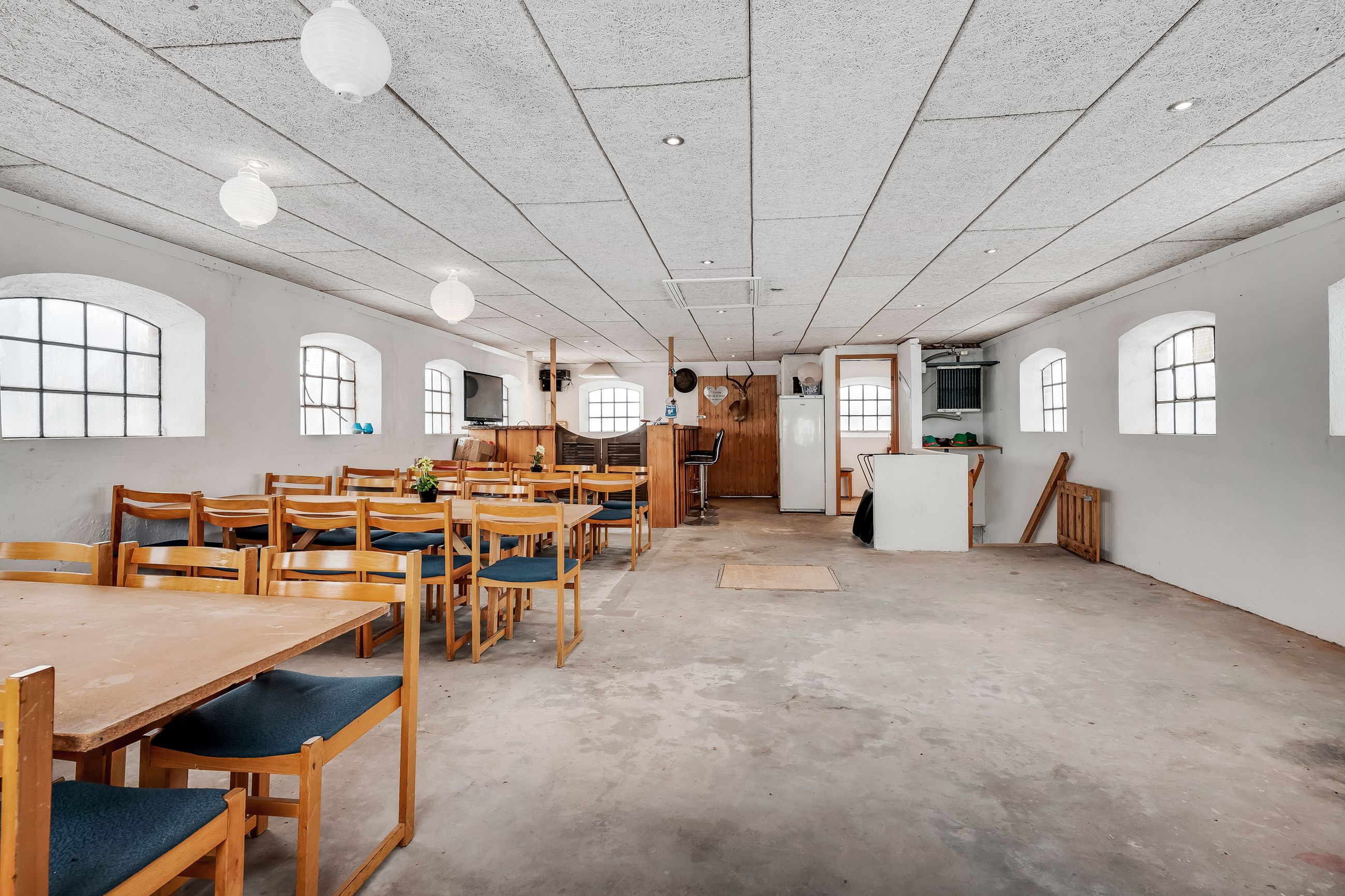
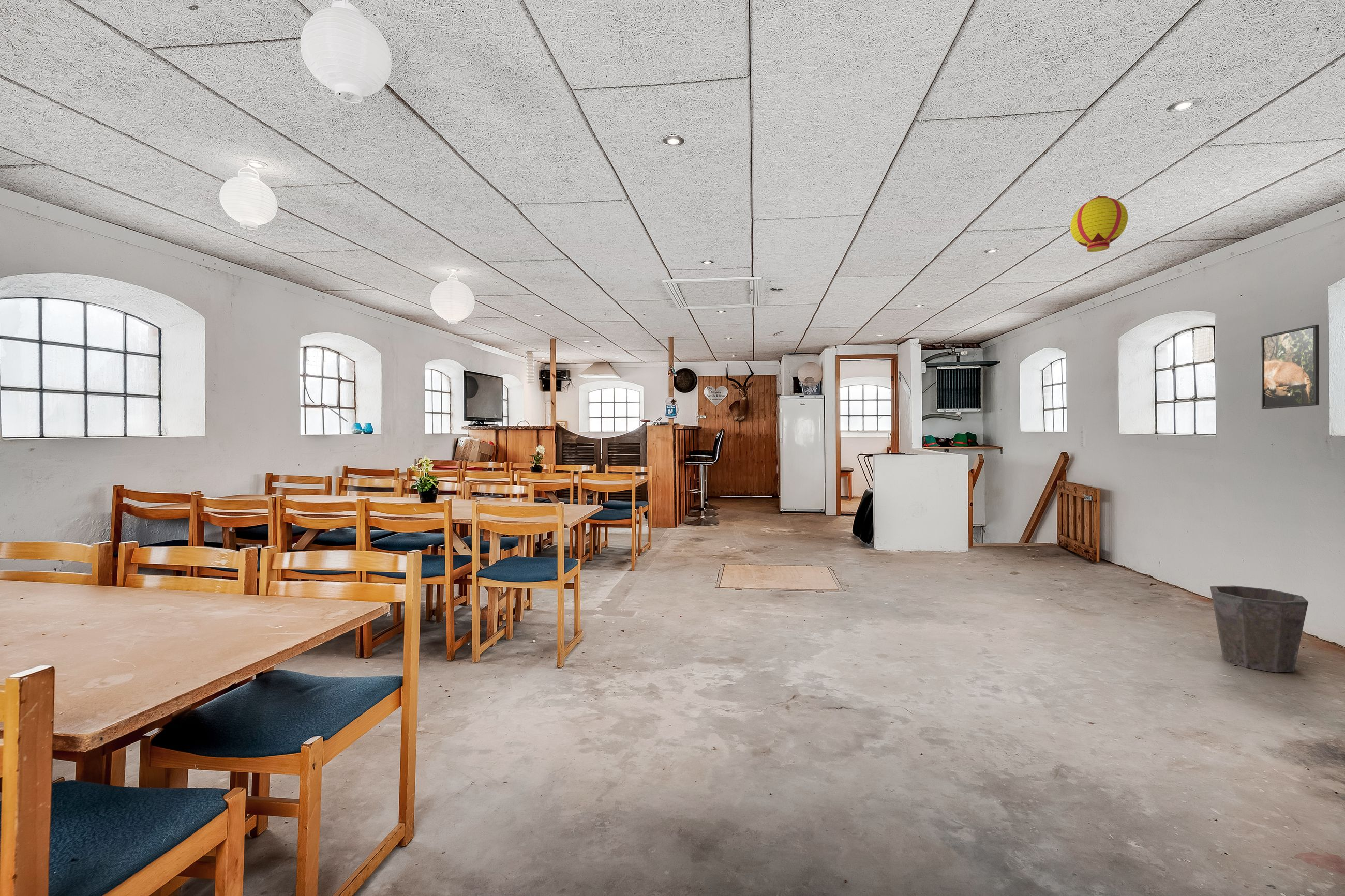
+ paper lantern (1098, 222)
+ waste bin (1257, 628)
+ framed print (1289, 369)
